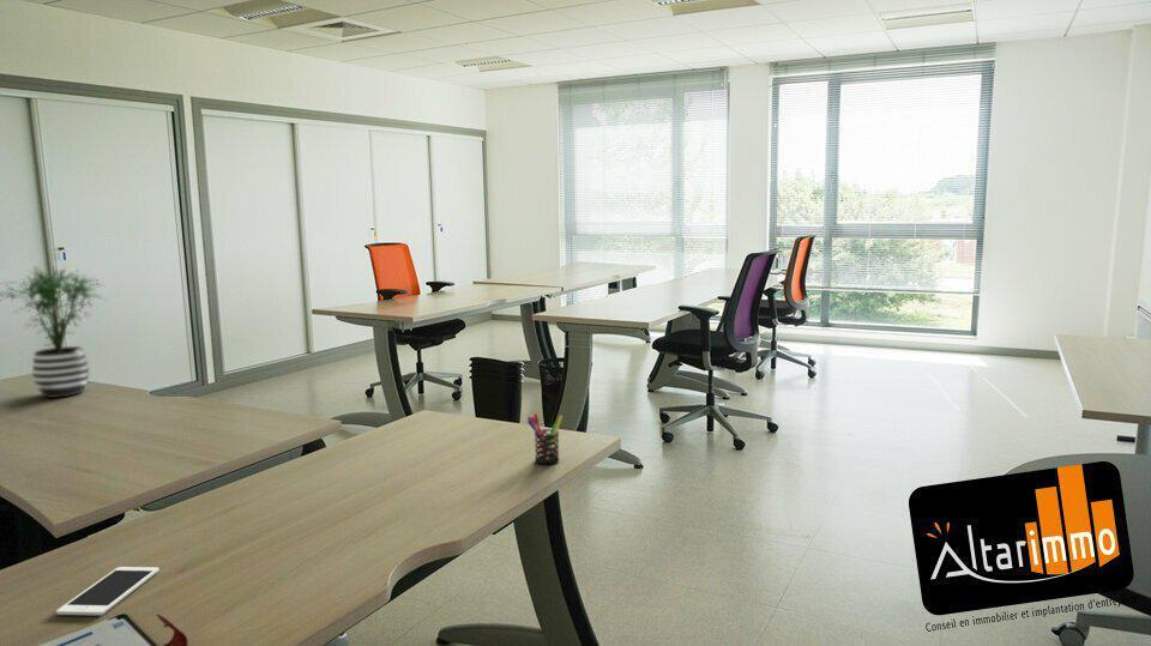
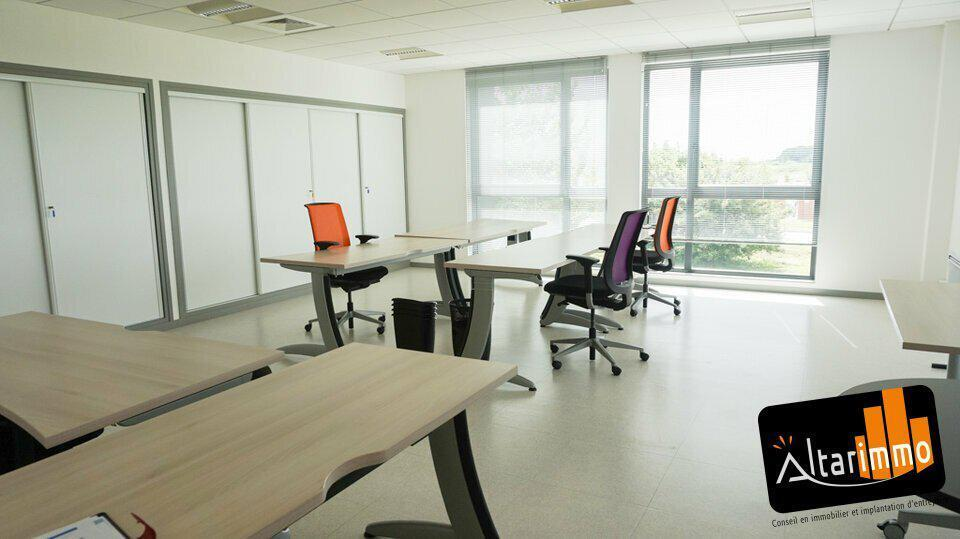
- cell phone (110, 590)
- pen holder (547, 436)
- potted plant (60, 330)
